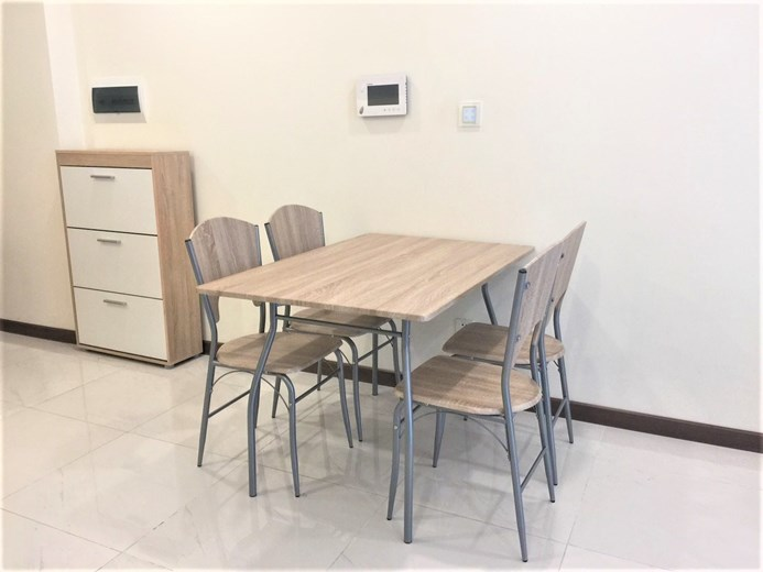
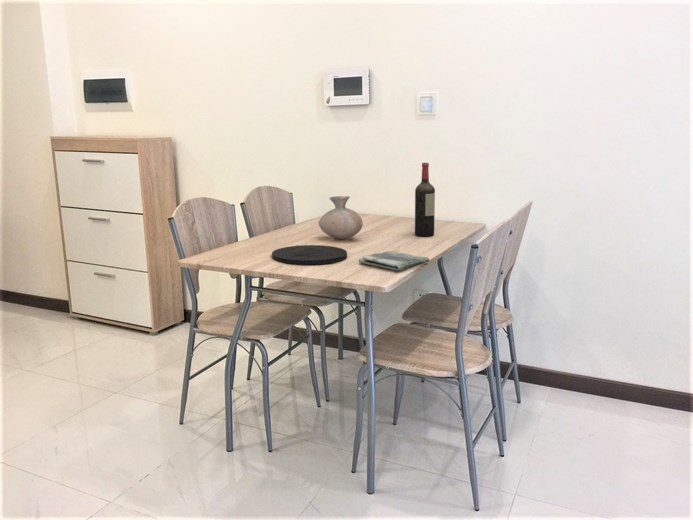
+ dish towel (393, 258)
+ plate (309, 251)
+ vase (340, 217)
+ wine bottle (424, 199)
